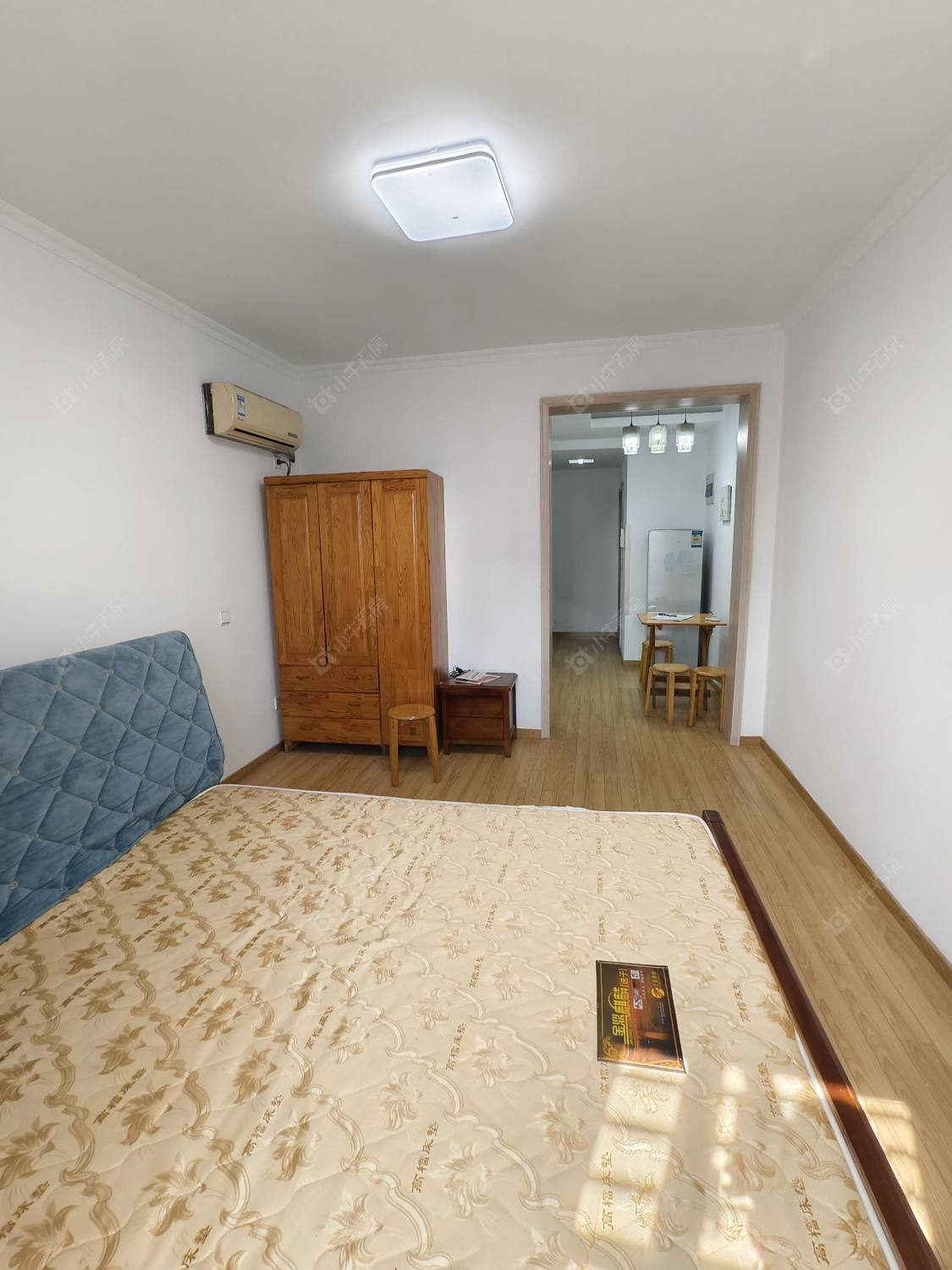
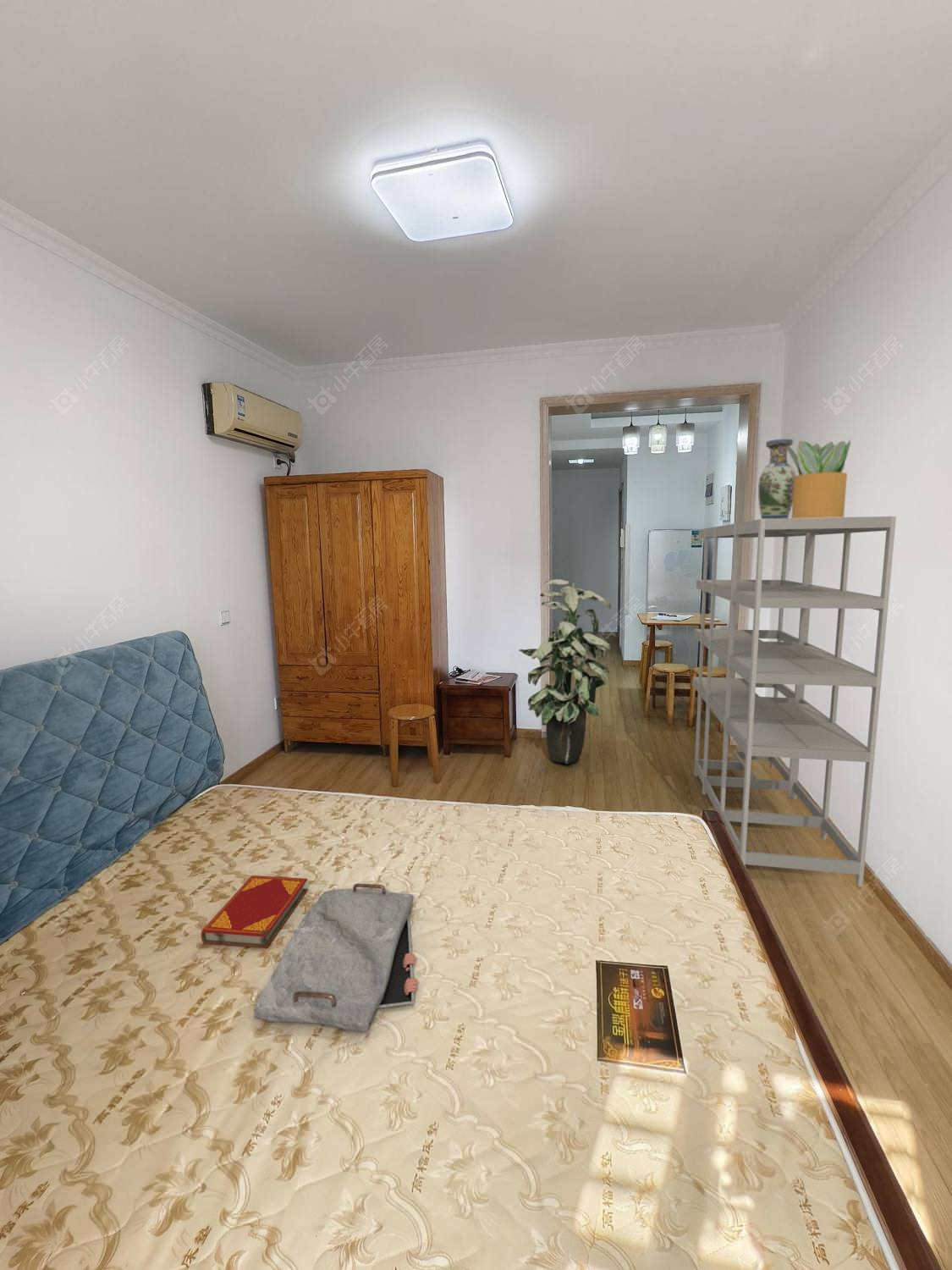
+ indoor plant (564, 671)
+ vase (776, 483)
+ shelving unit (766, 672)
+ serving tray (356, 946)
+ potted plant (815, 479)
+ hardback book (258, 908)
